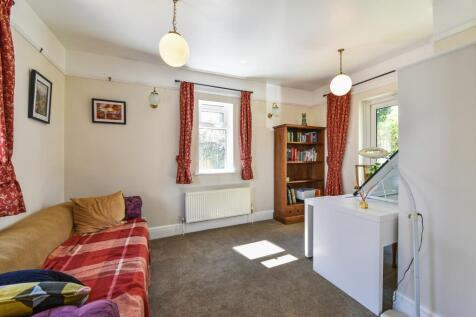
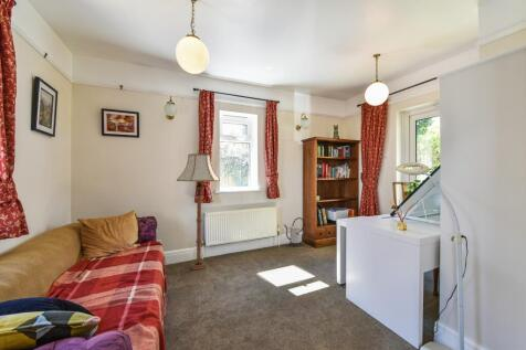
+ watering can (294, 231)
+ floor lamp (199, 208)
